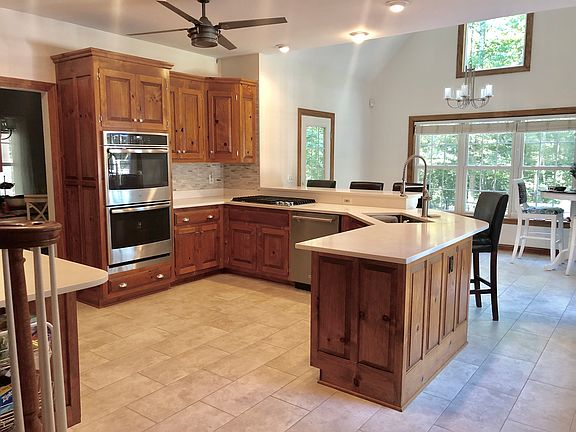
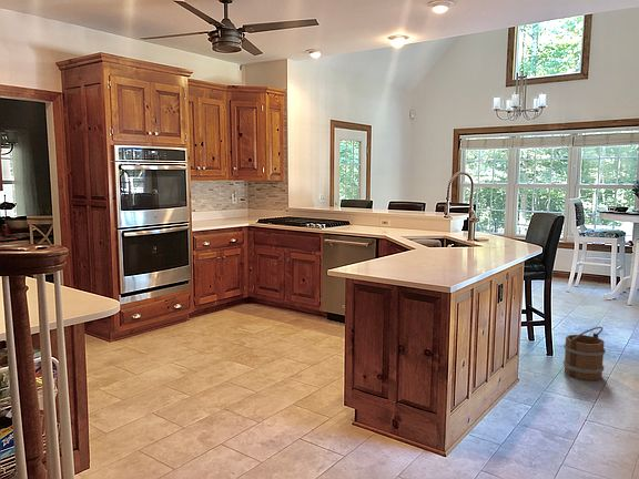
+ bucket (584, 348)
